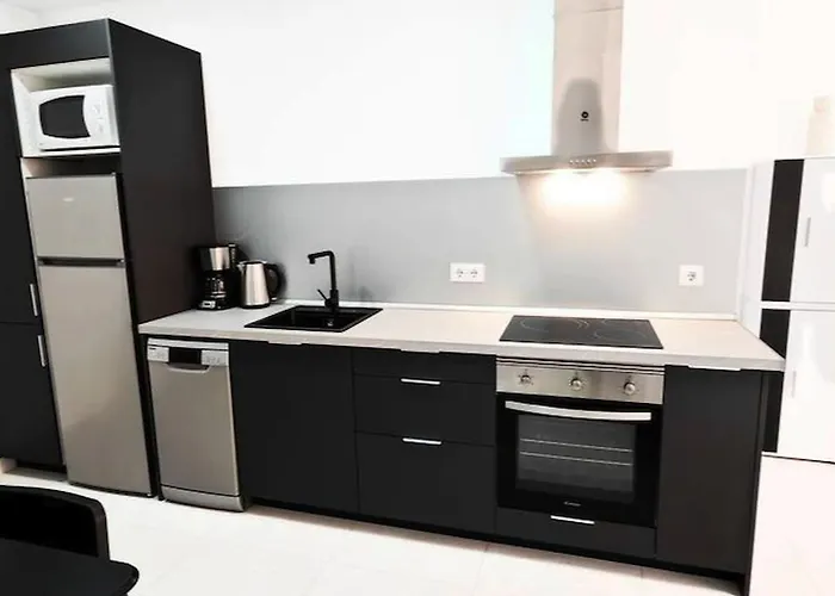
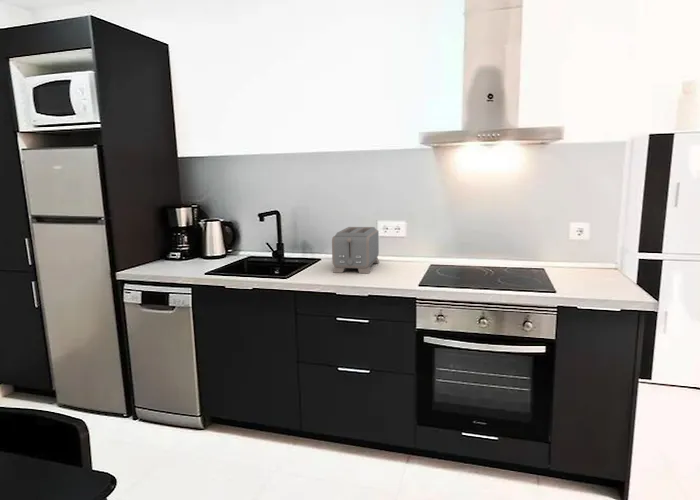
+ toaster (356, 249)
